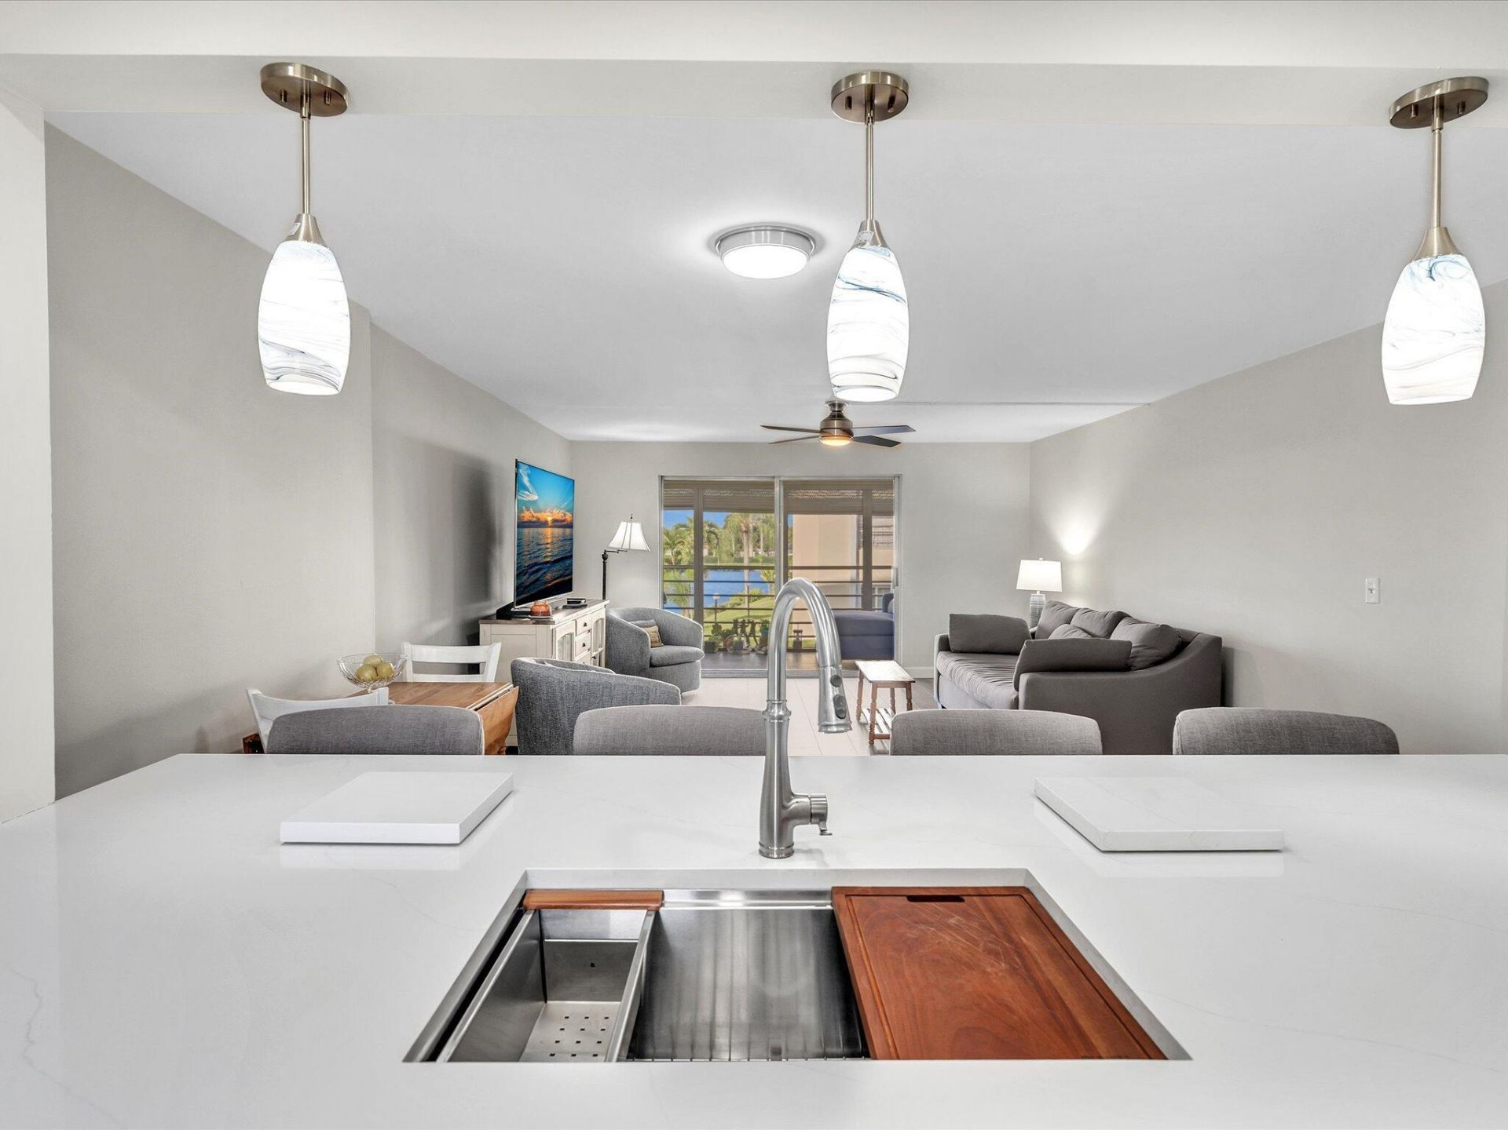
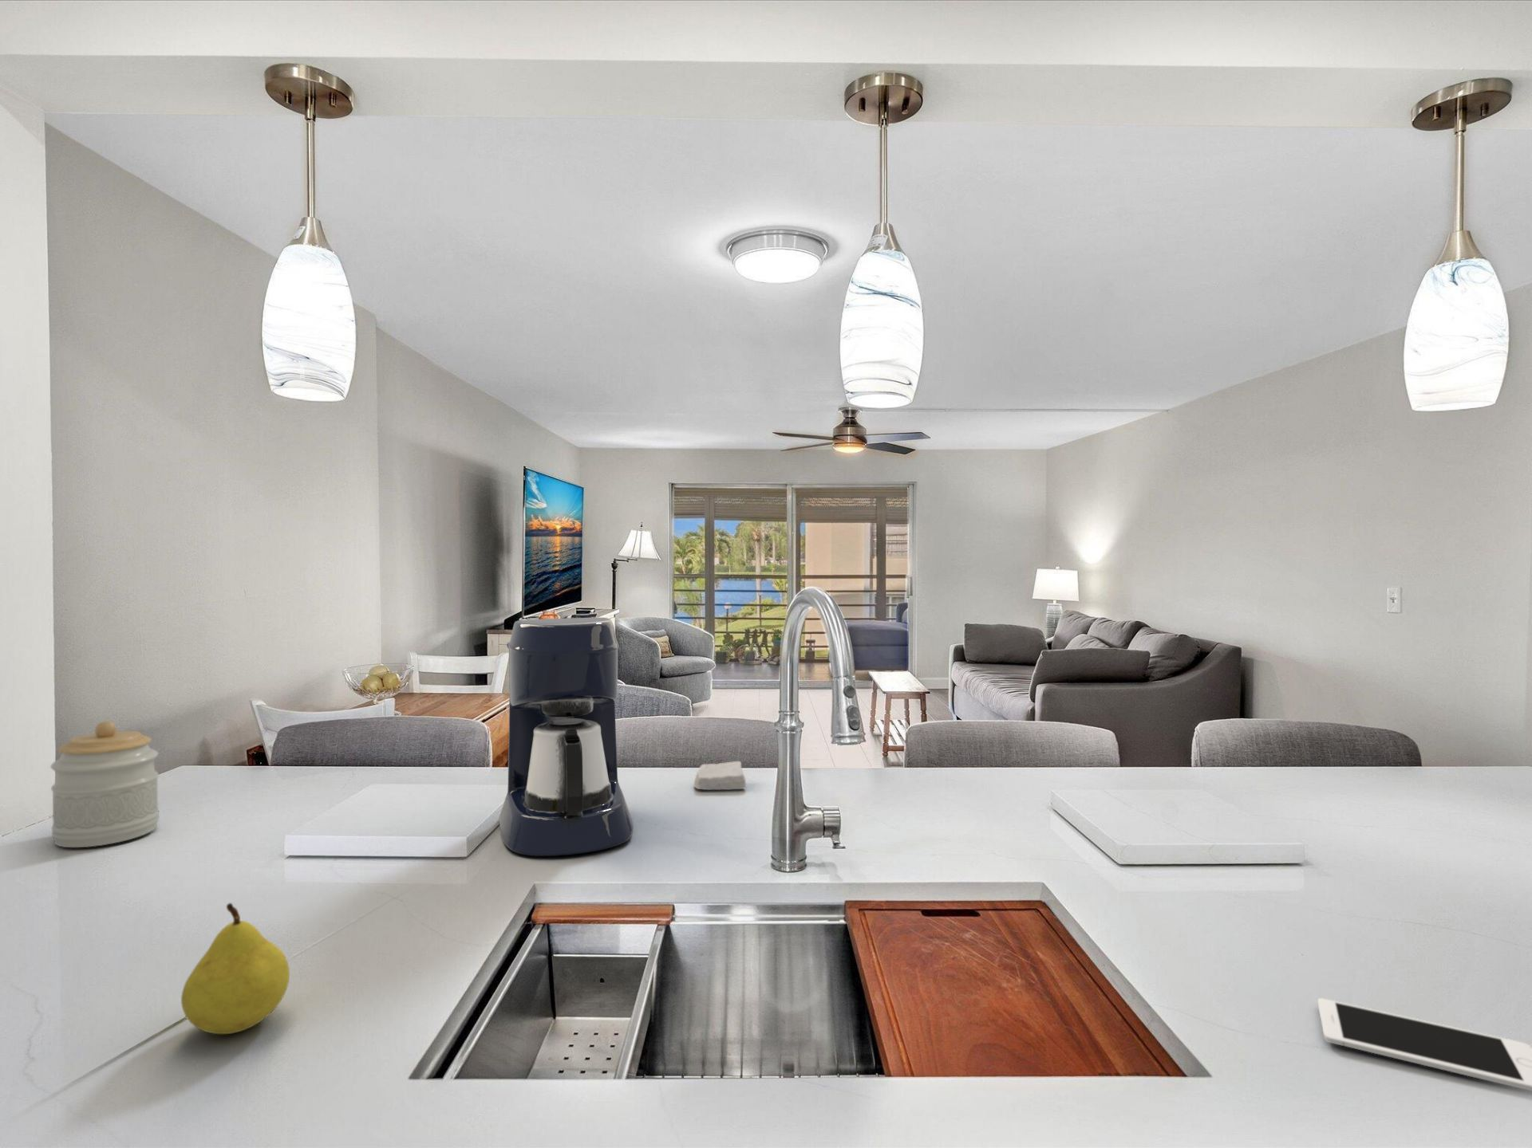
+ cell phone (1426, 1043)
+ jar (106, 778)
+ coffee maker (569, 724)
+ soap bar (719, 775)
+ fruit (236, 962)
